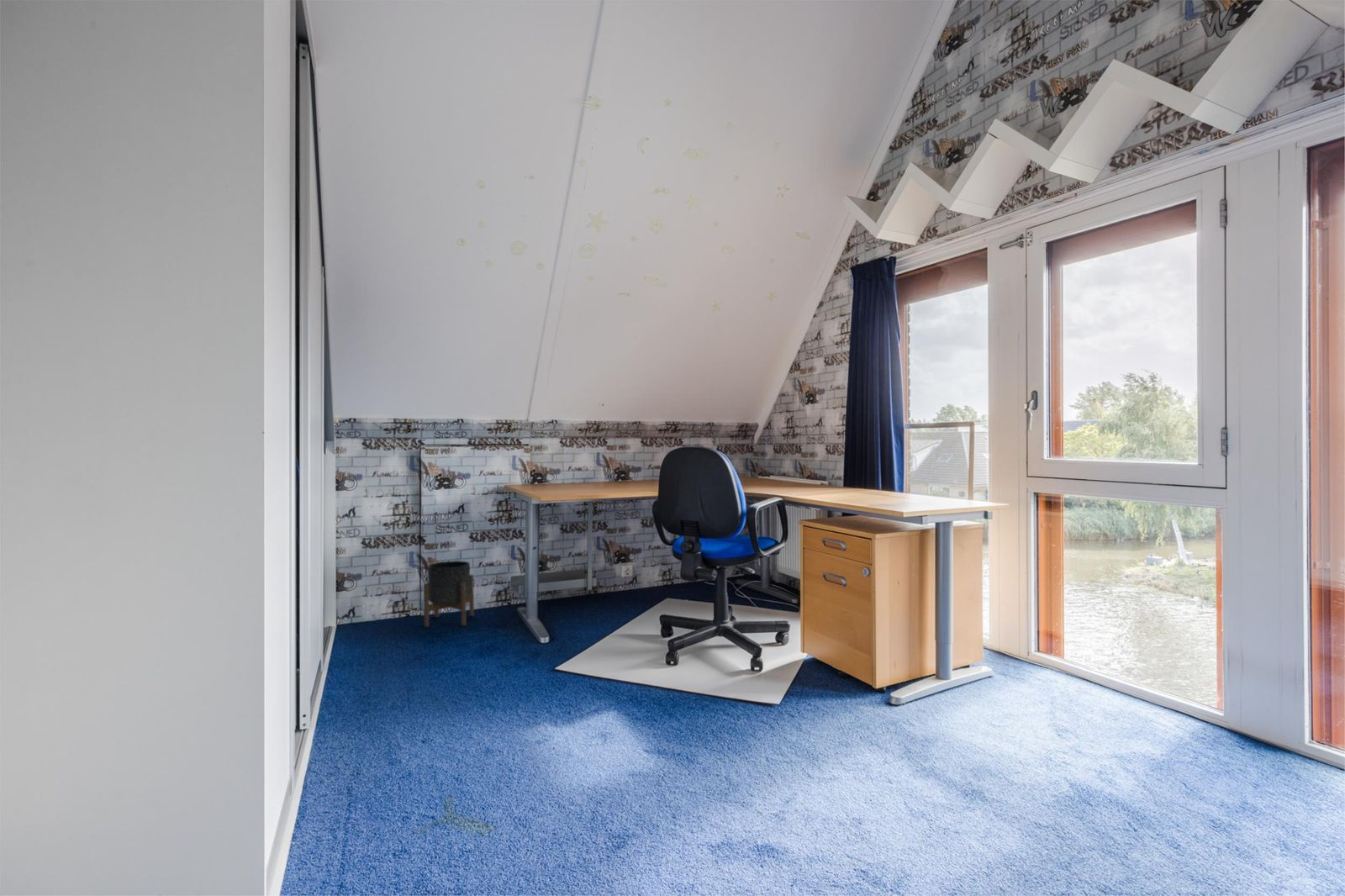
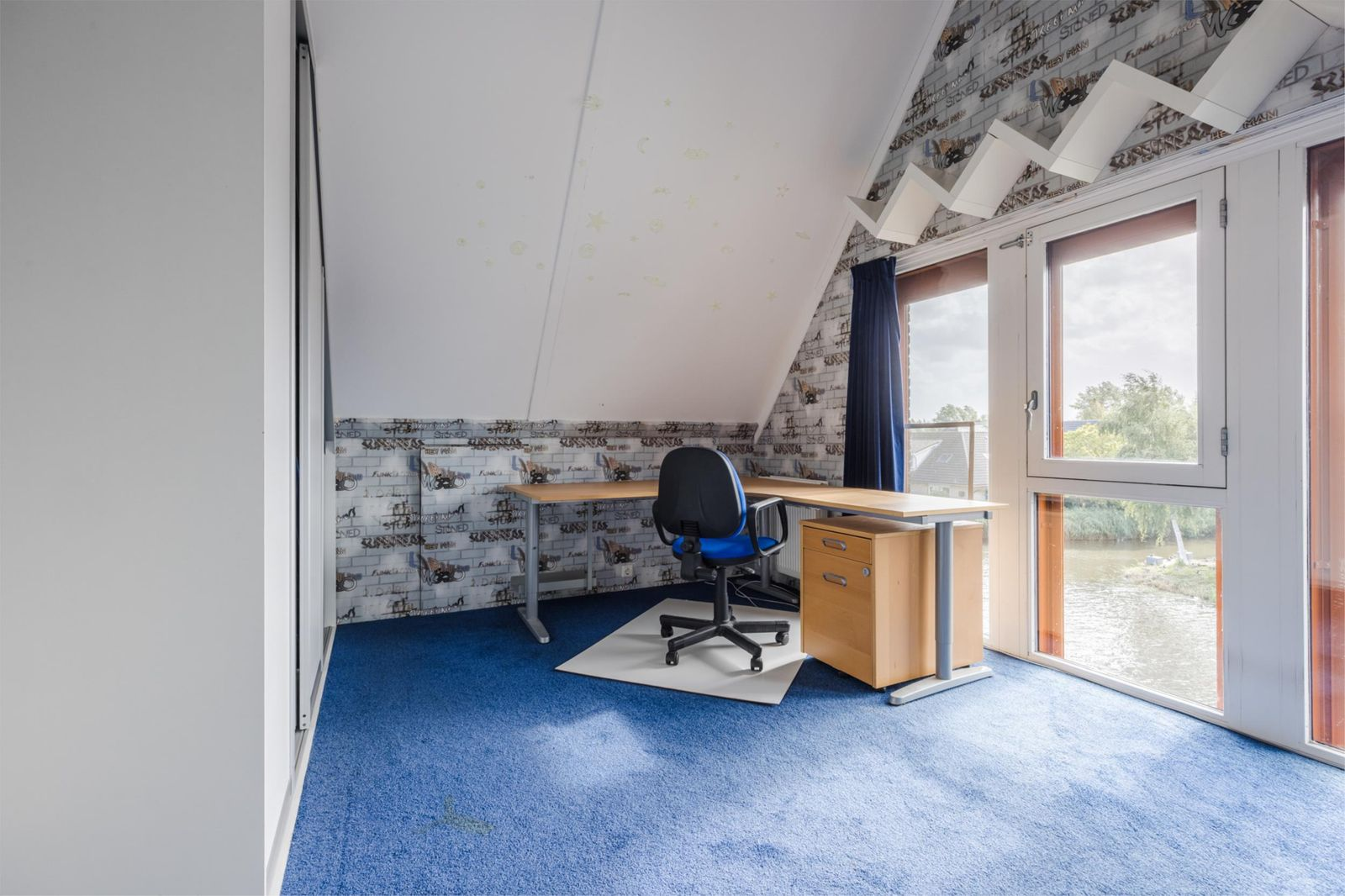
- planter (449, 593)
